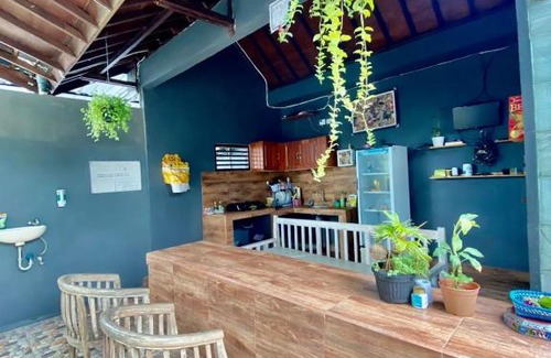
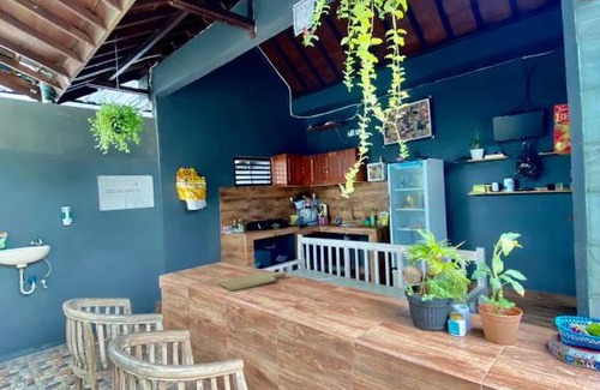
+ chopping board (256, 278)
